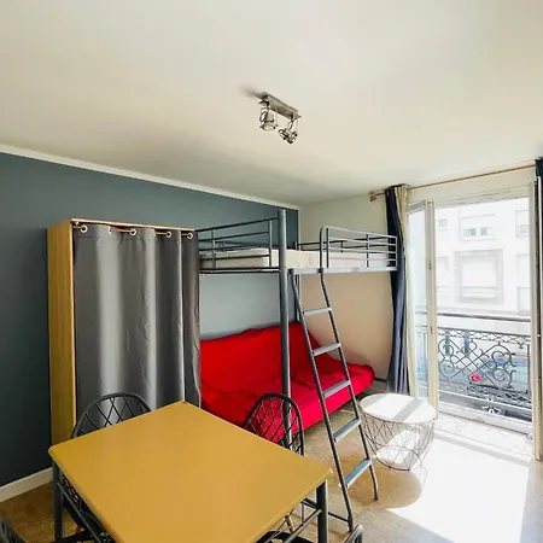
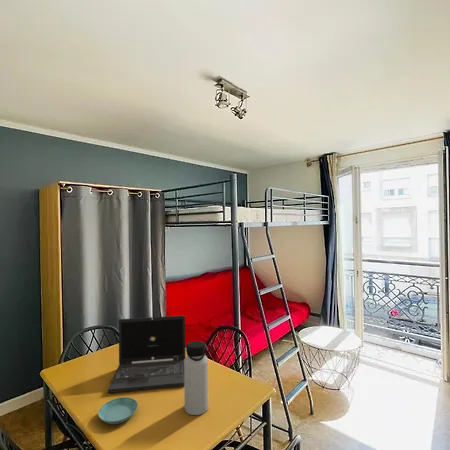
+ water bottle (196, 375)
+ laptop (150, 350)
+ saucer (118, 411)
